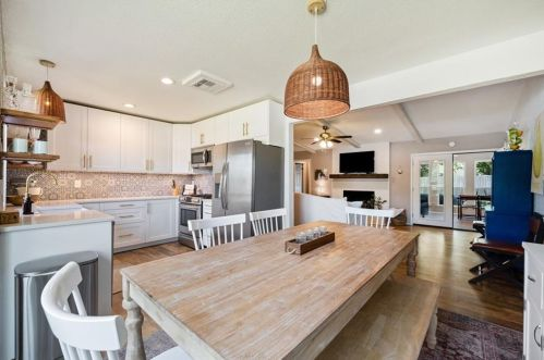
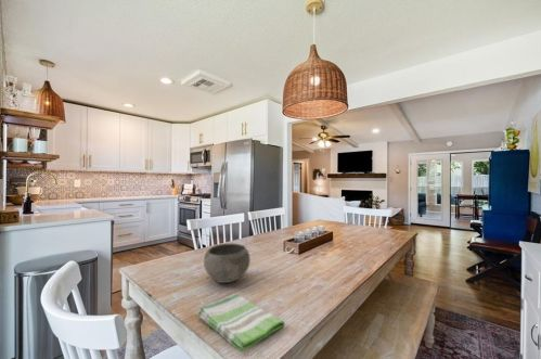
+ bowl (227, 264)
+ dish towel (240, 316)
